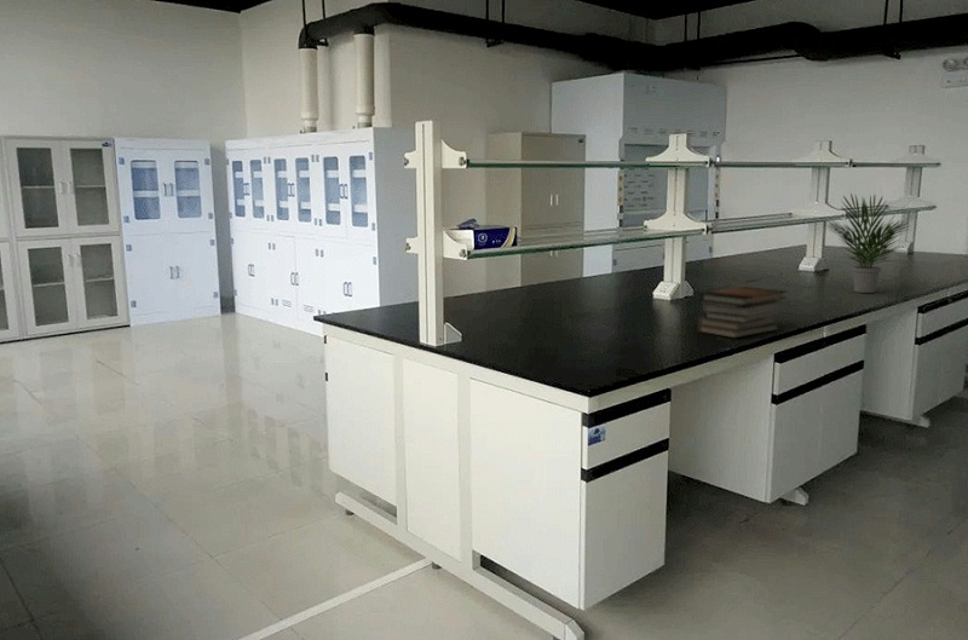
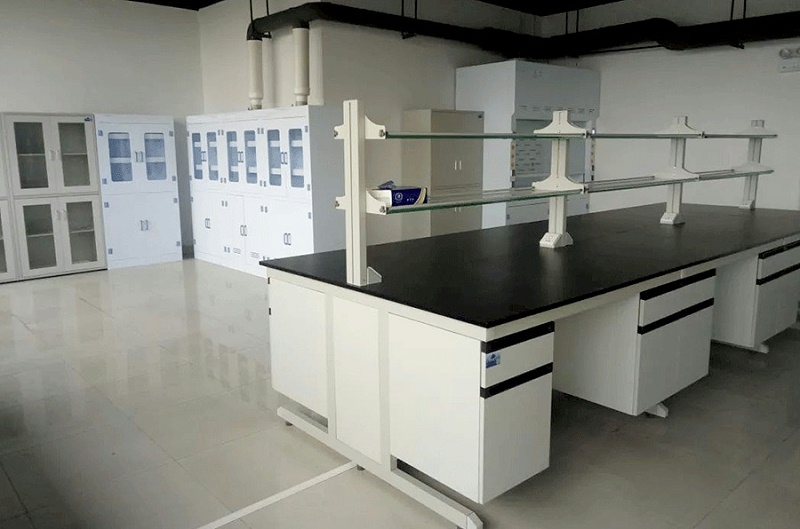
- book stack (742, 311)
- potted plant (868, 242)
